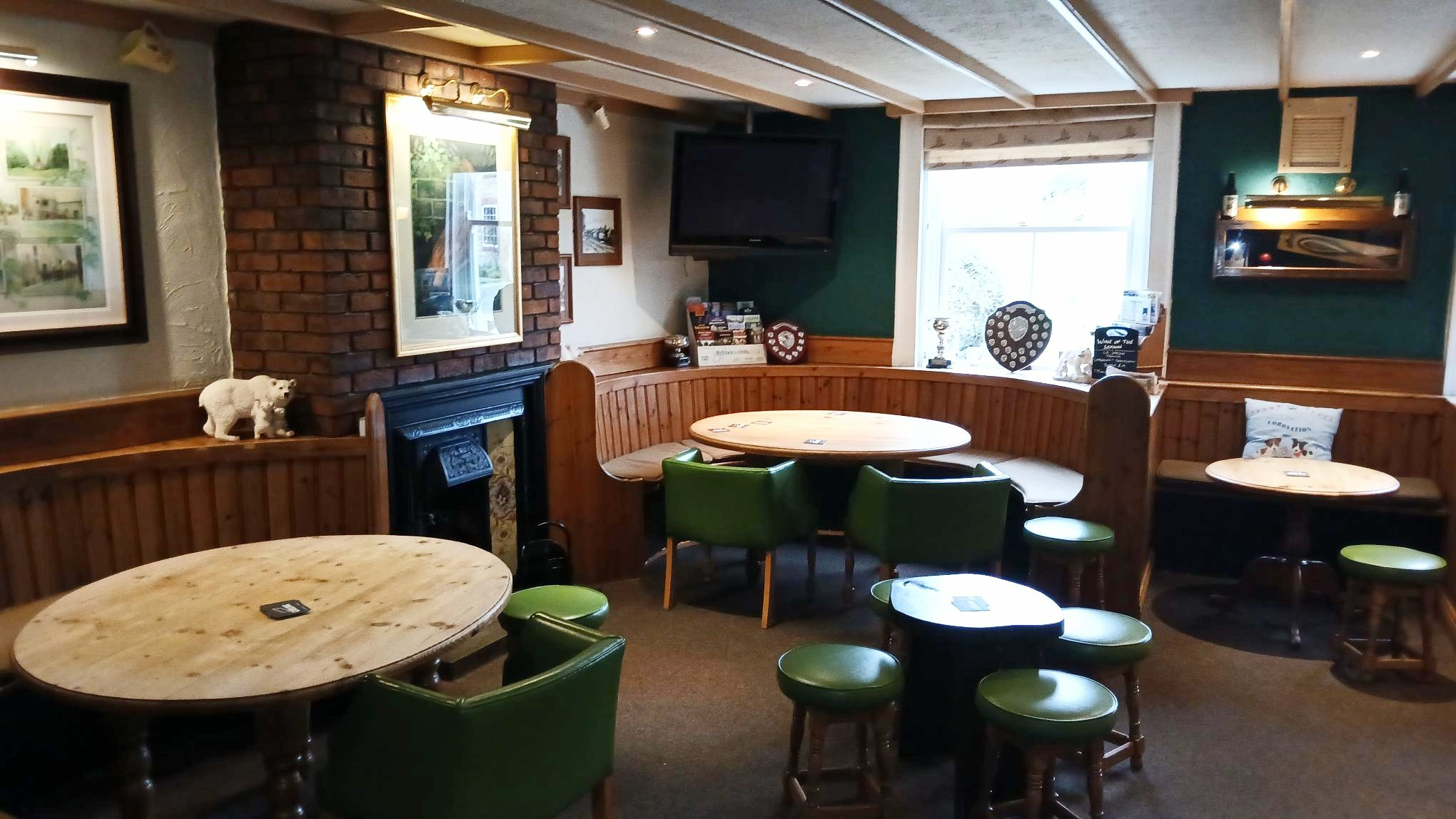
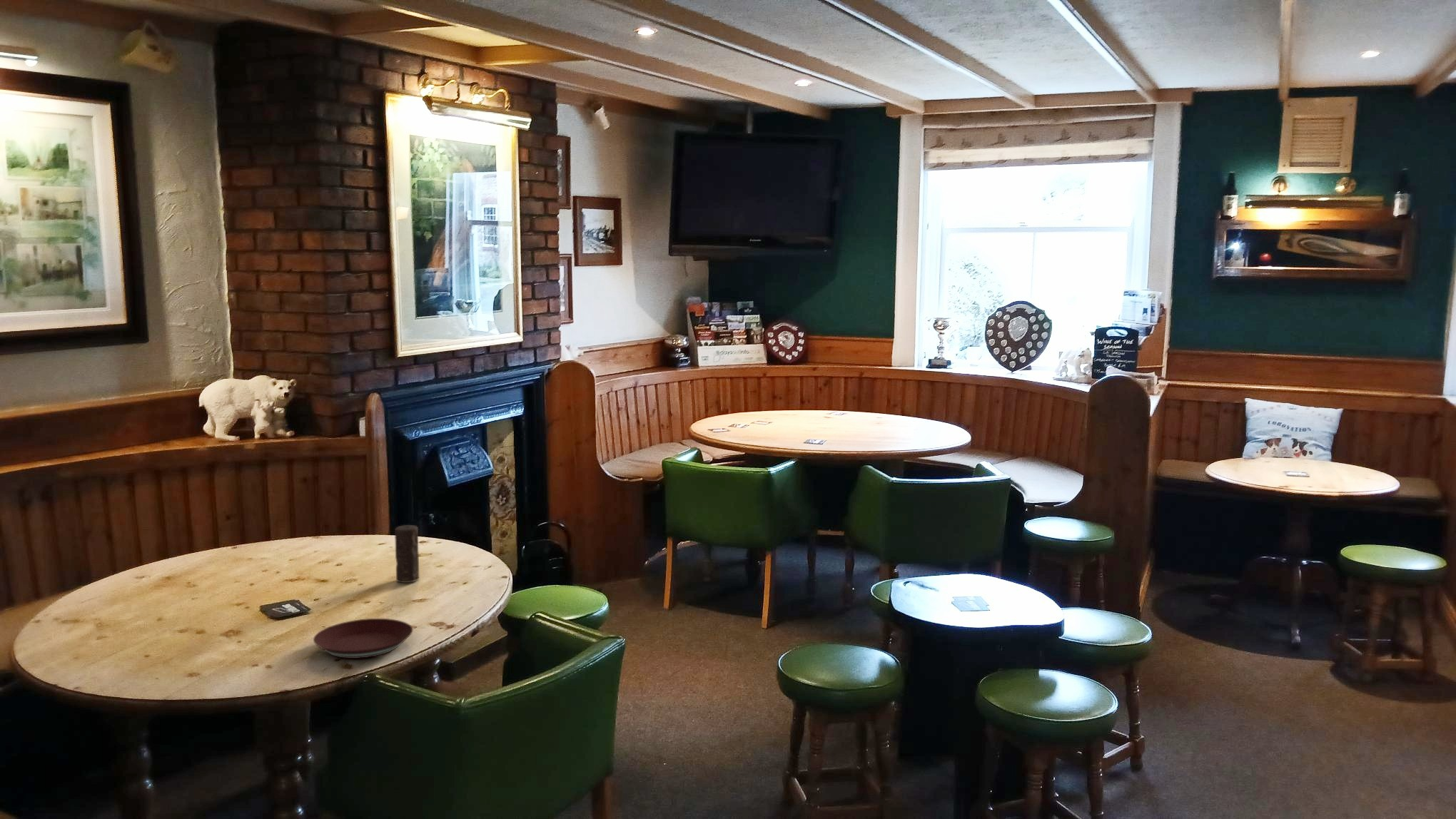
+ plate (364, 640)
+ candle (407, 554)
